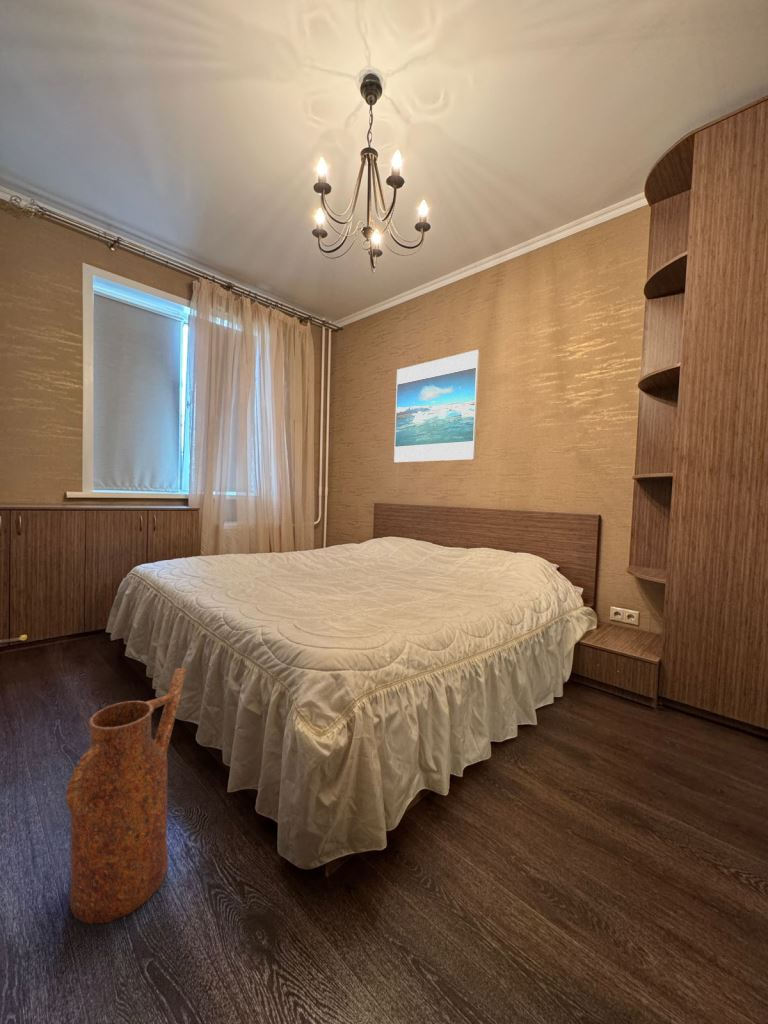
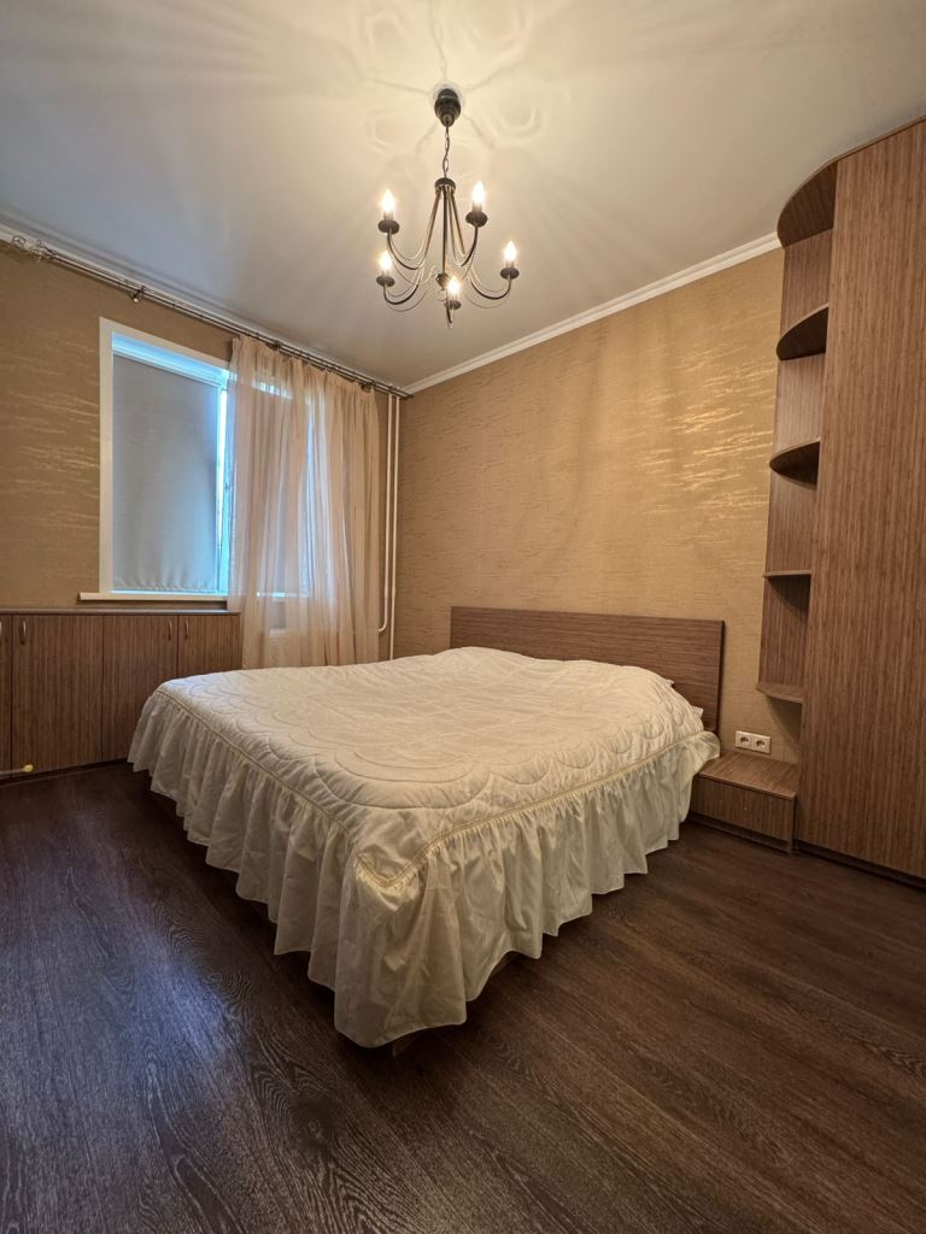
- watering can (136, 780)
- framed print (433, 411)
